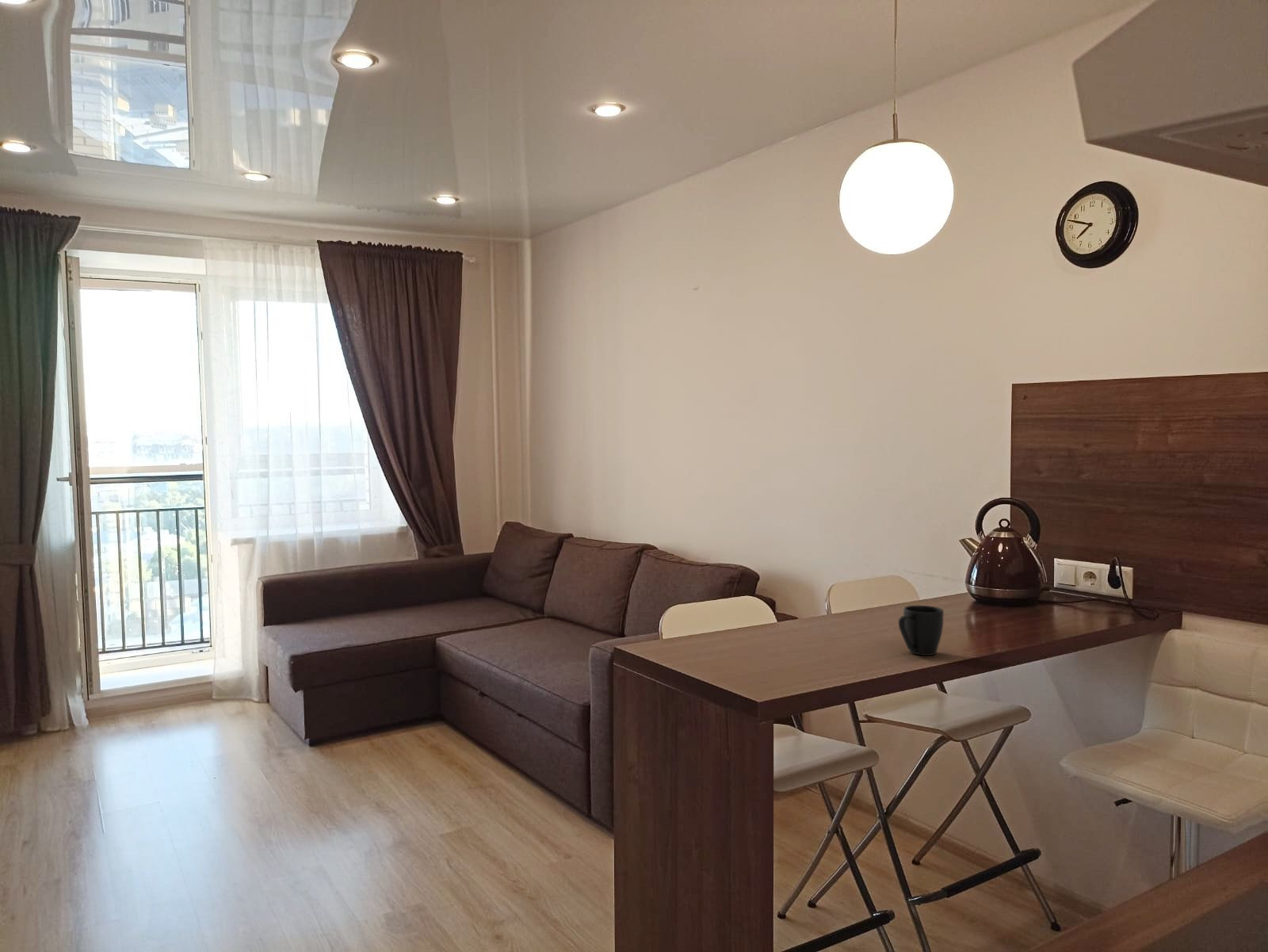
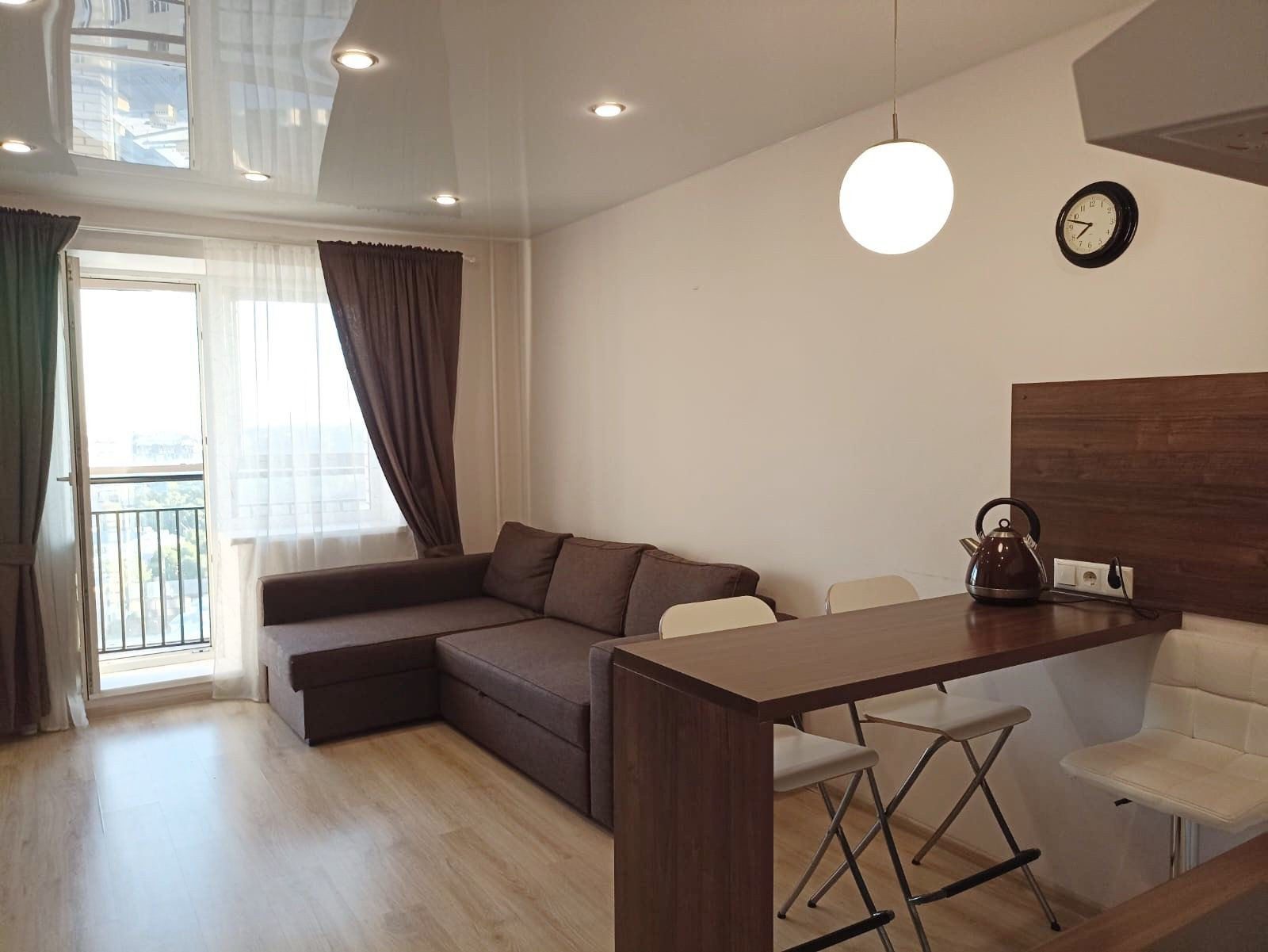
- mug (917, 632)
